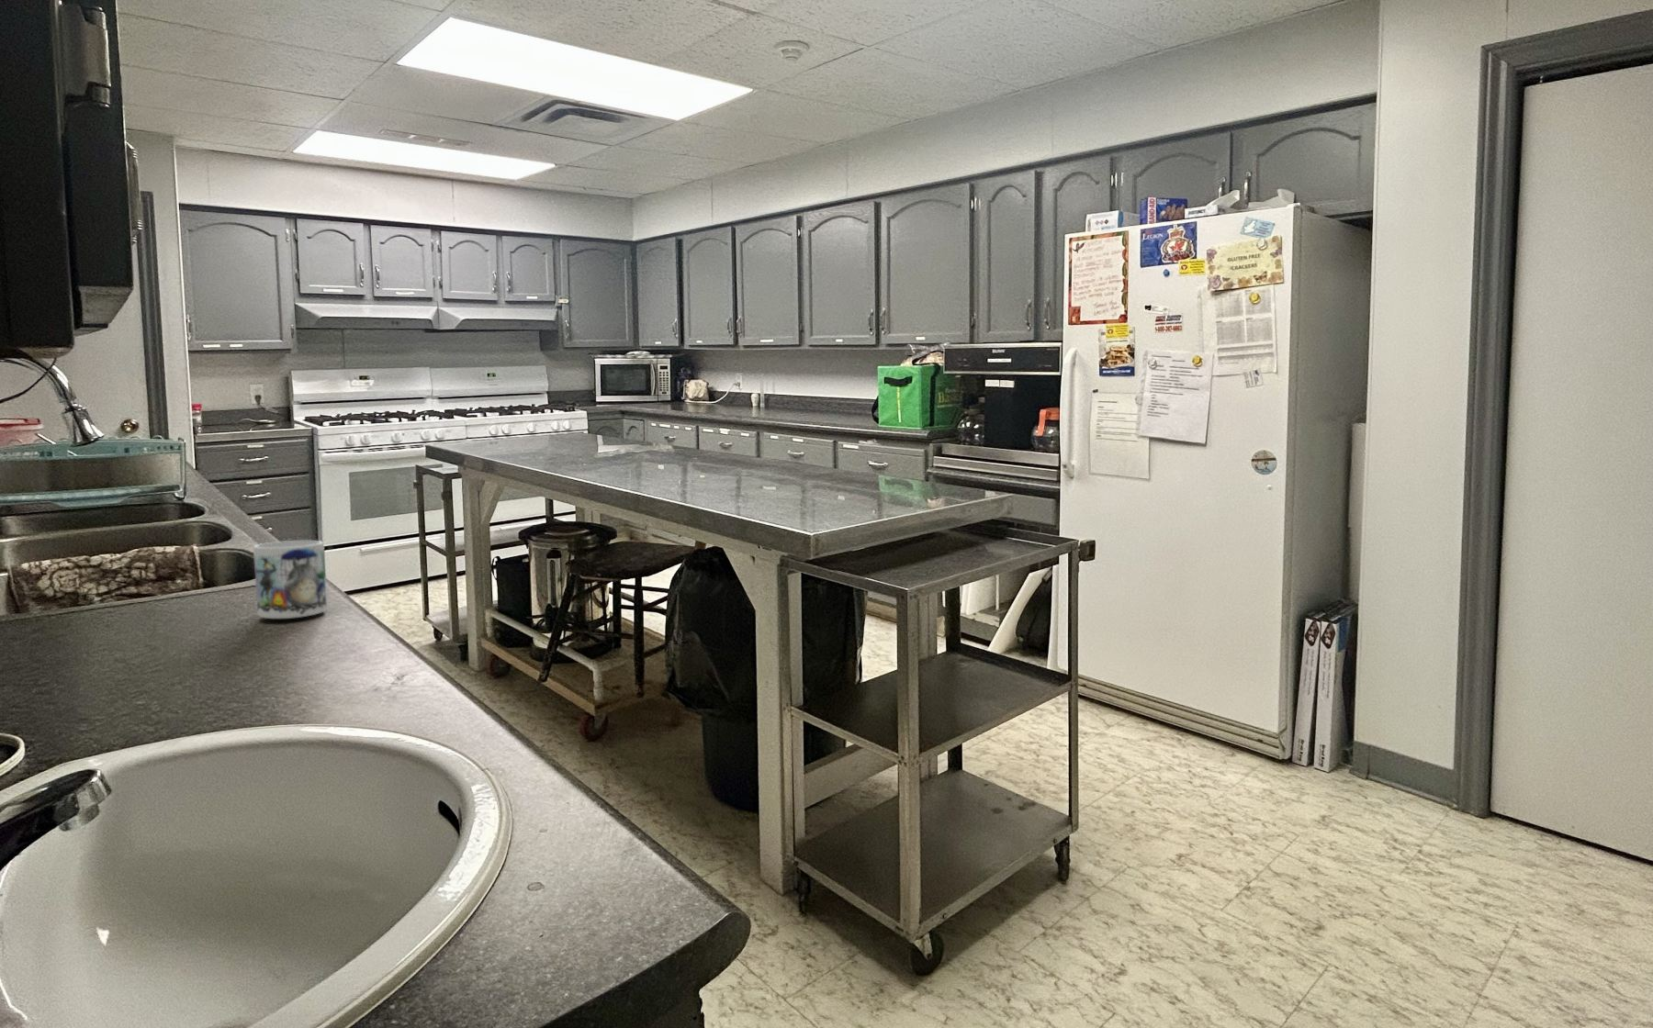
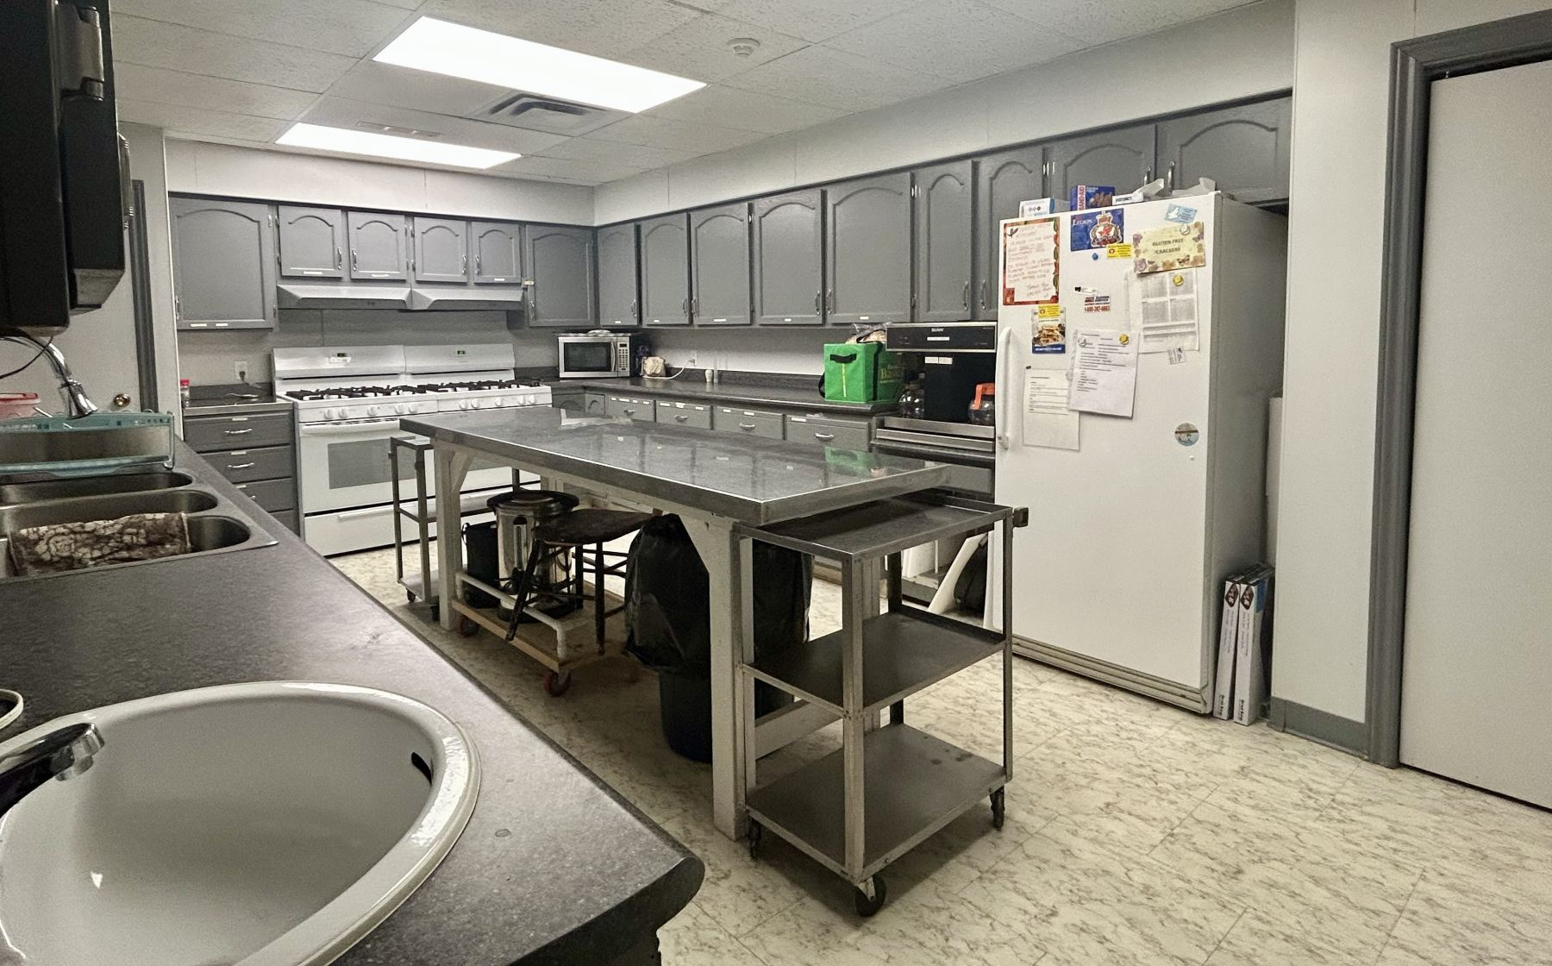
- mug (287, 577)
